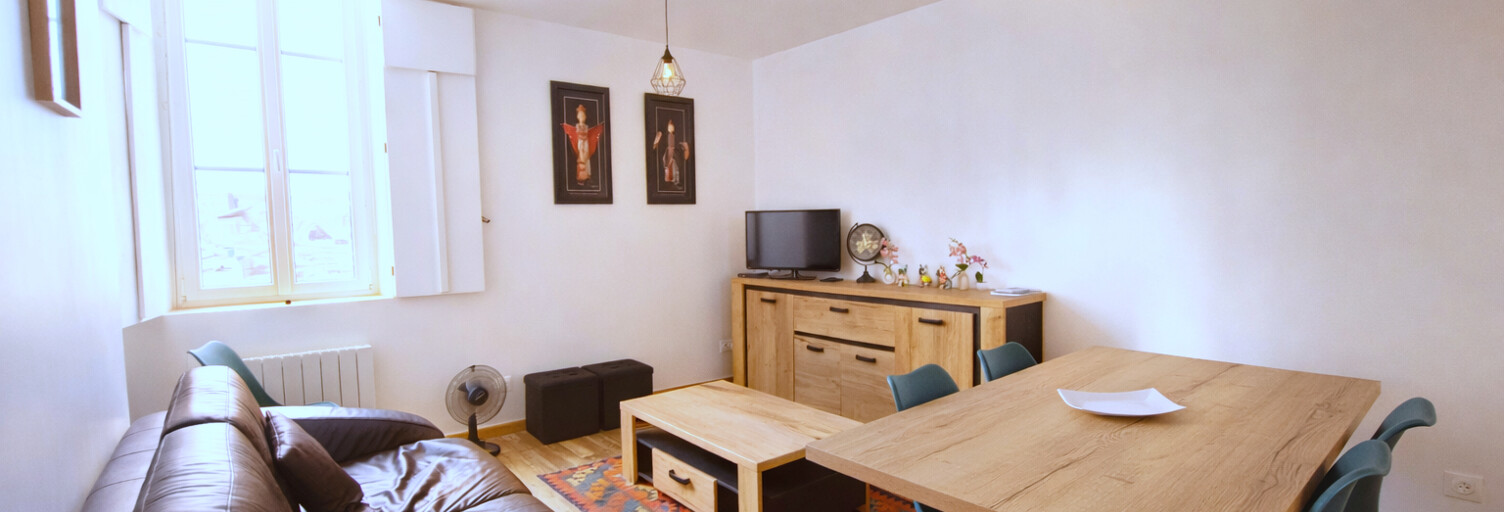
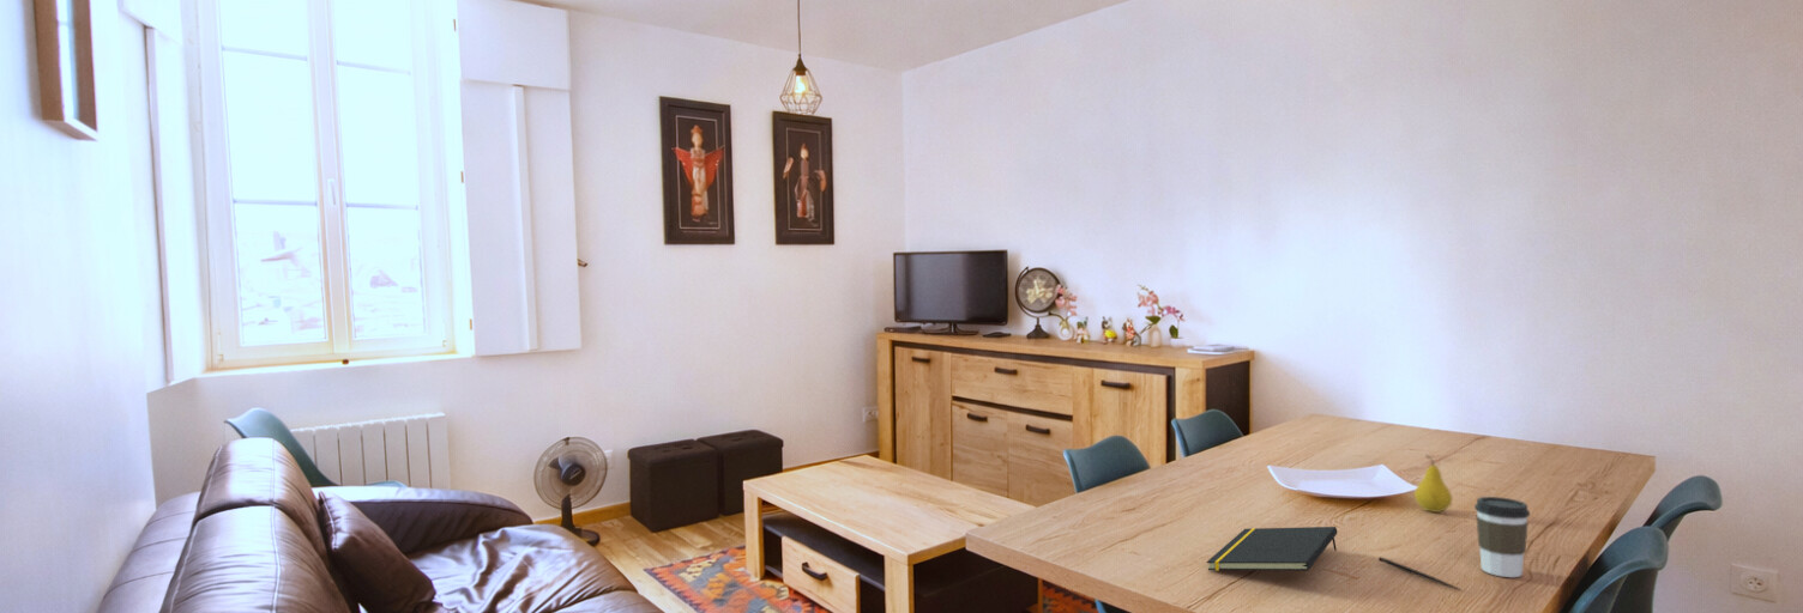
+ notepad (1273, 547)
+ coffee cup (1501, 536)
+ pen (1418, 572)
+ fruit (1433, 482)
